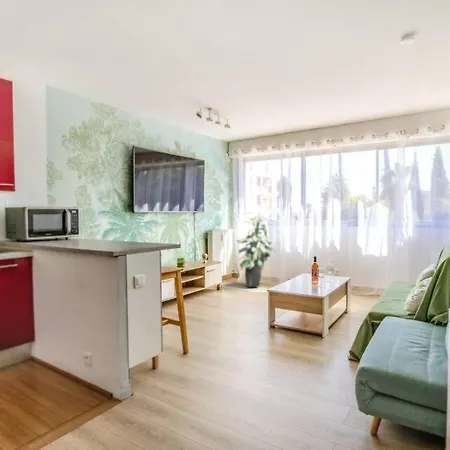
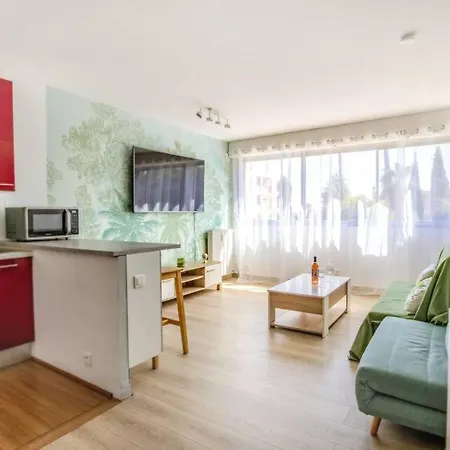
- indoor plant (253, 249)
